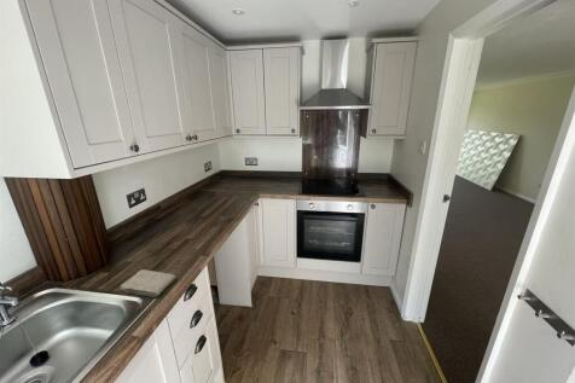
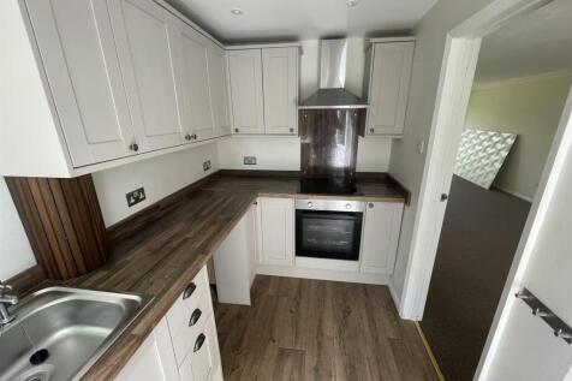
- washcloth (147, 282)
